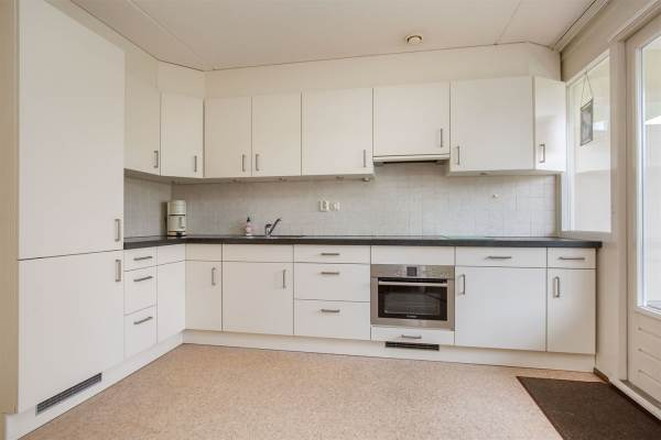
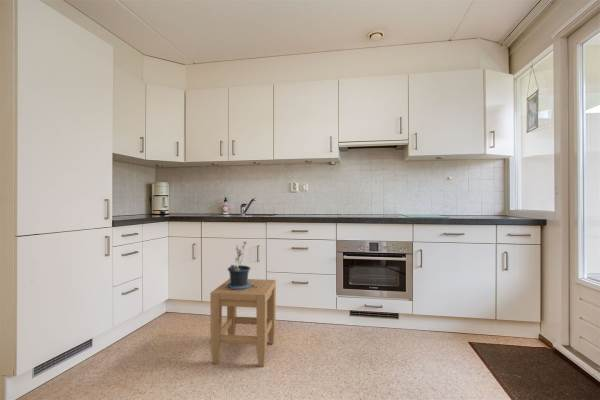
+ stool (245, 319)
+ potted plant (240, 263)
